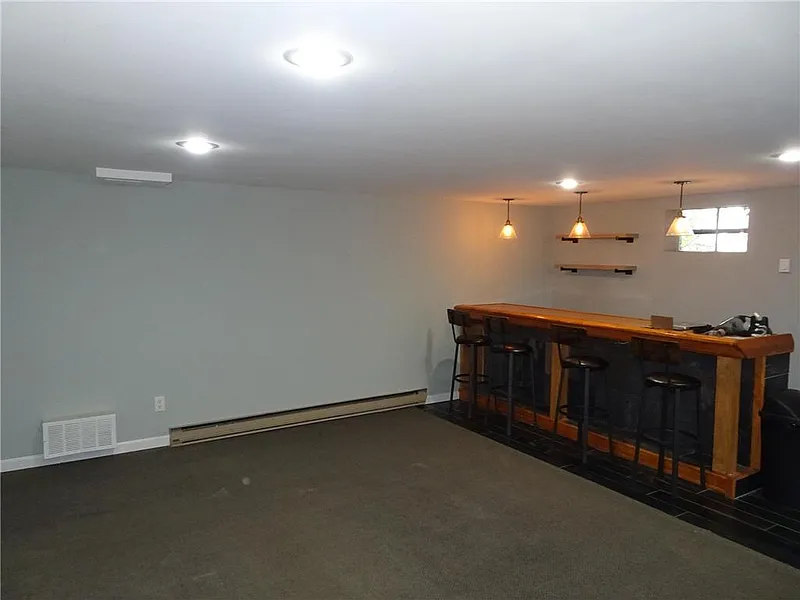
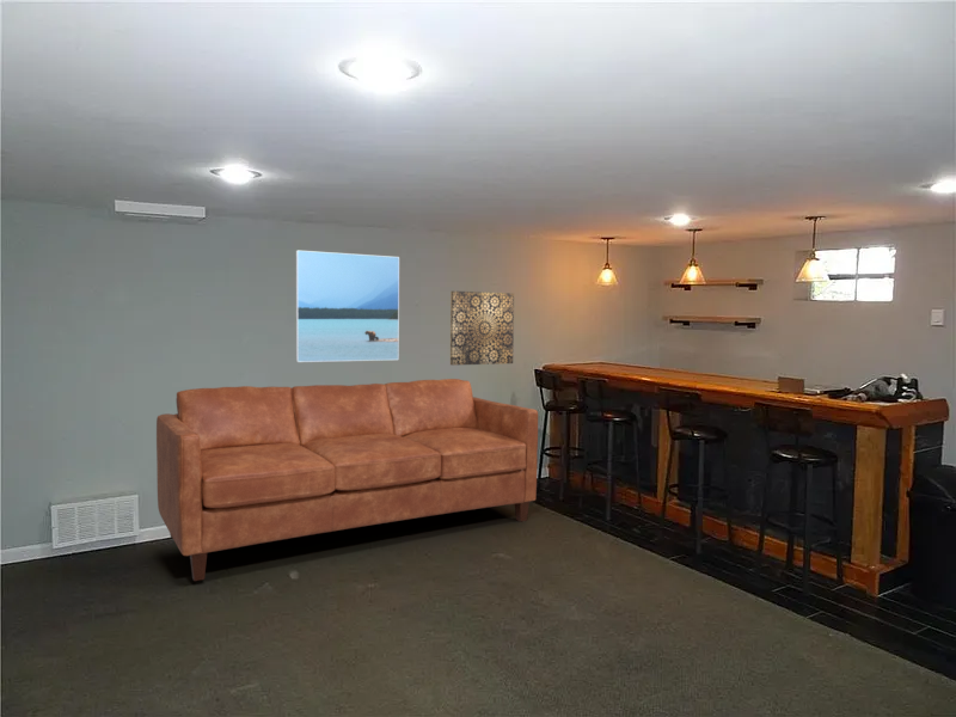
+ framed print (349, 307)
+ wall art (483, 327)
+ sofa (358, 459)
